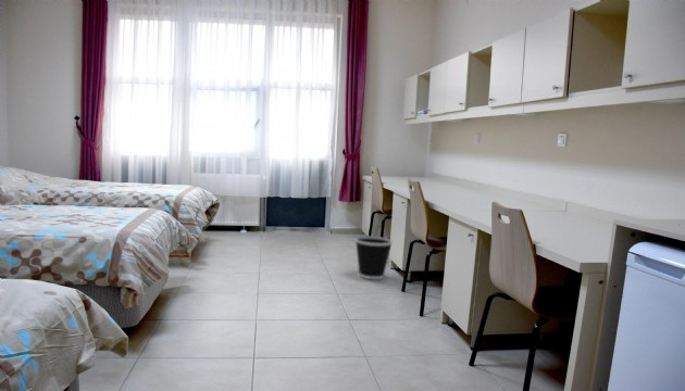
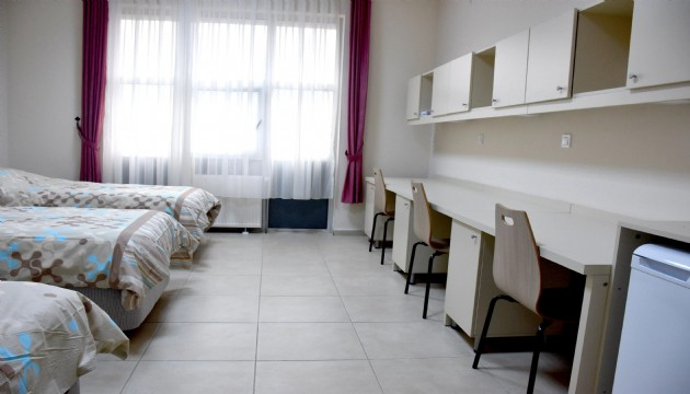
- wastebasket (372, 257)
